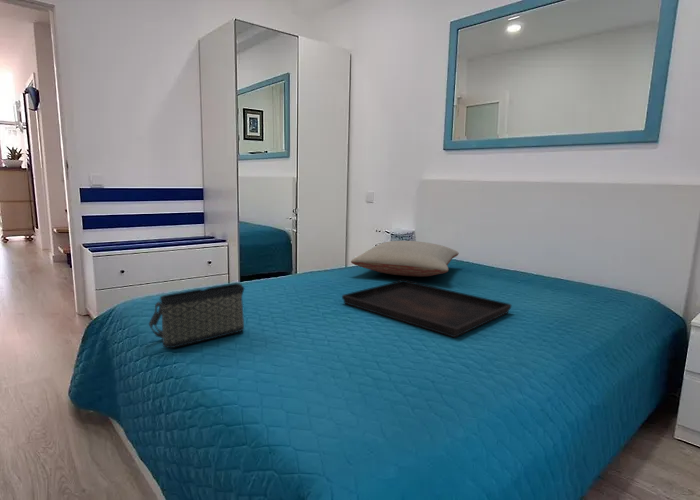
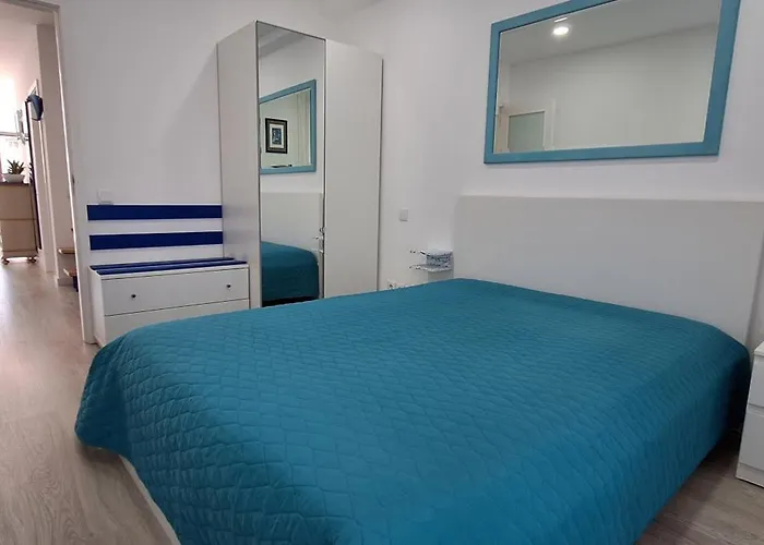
- pillow (408, 257)
- serving tray (424, 303)
- handbag (198, 312)
